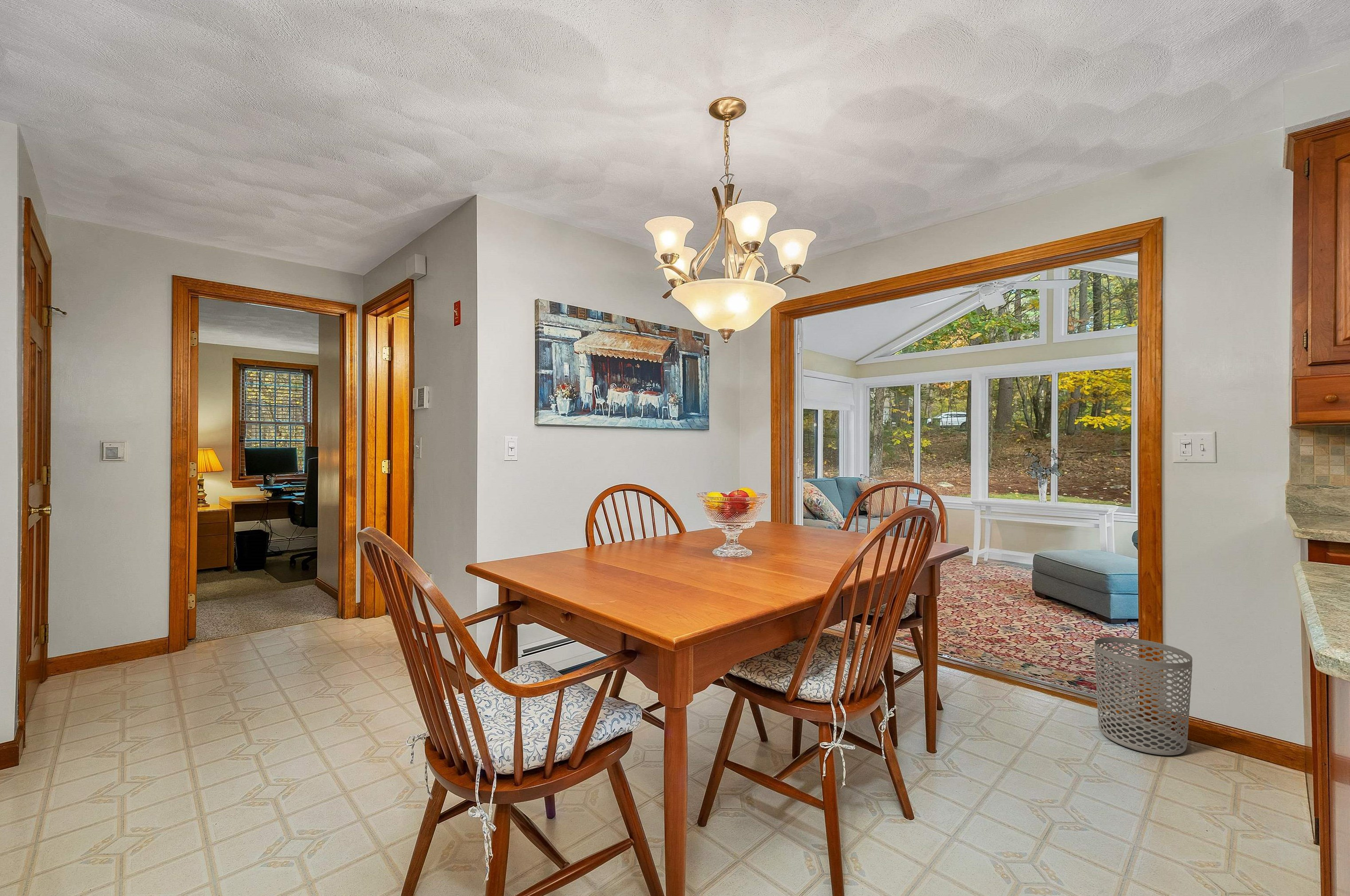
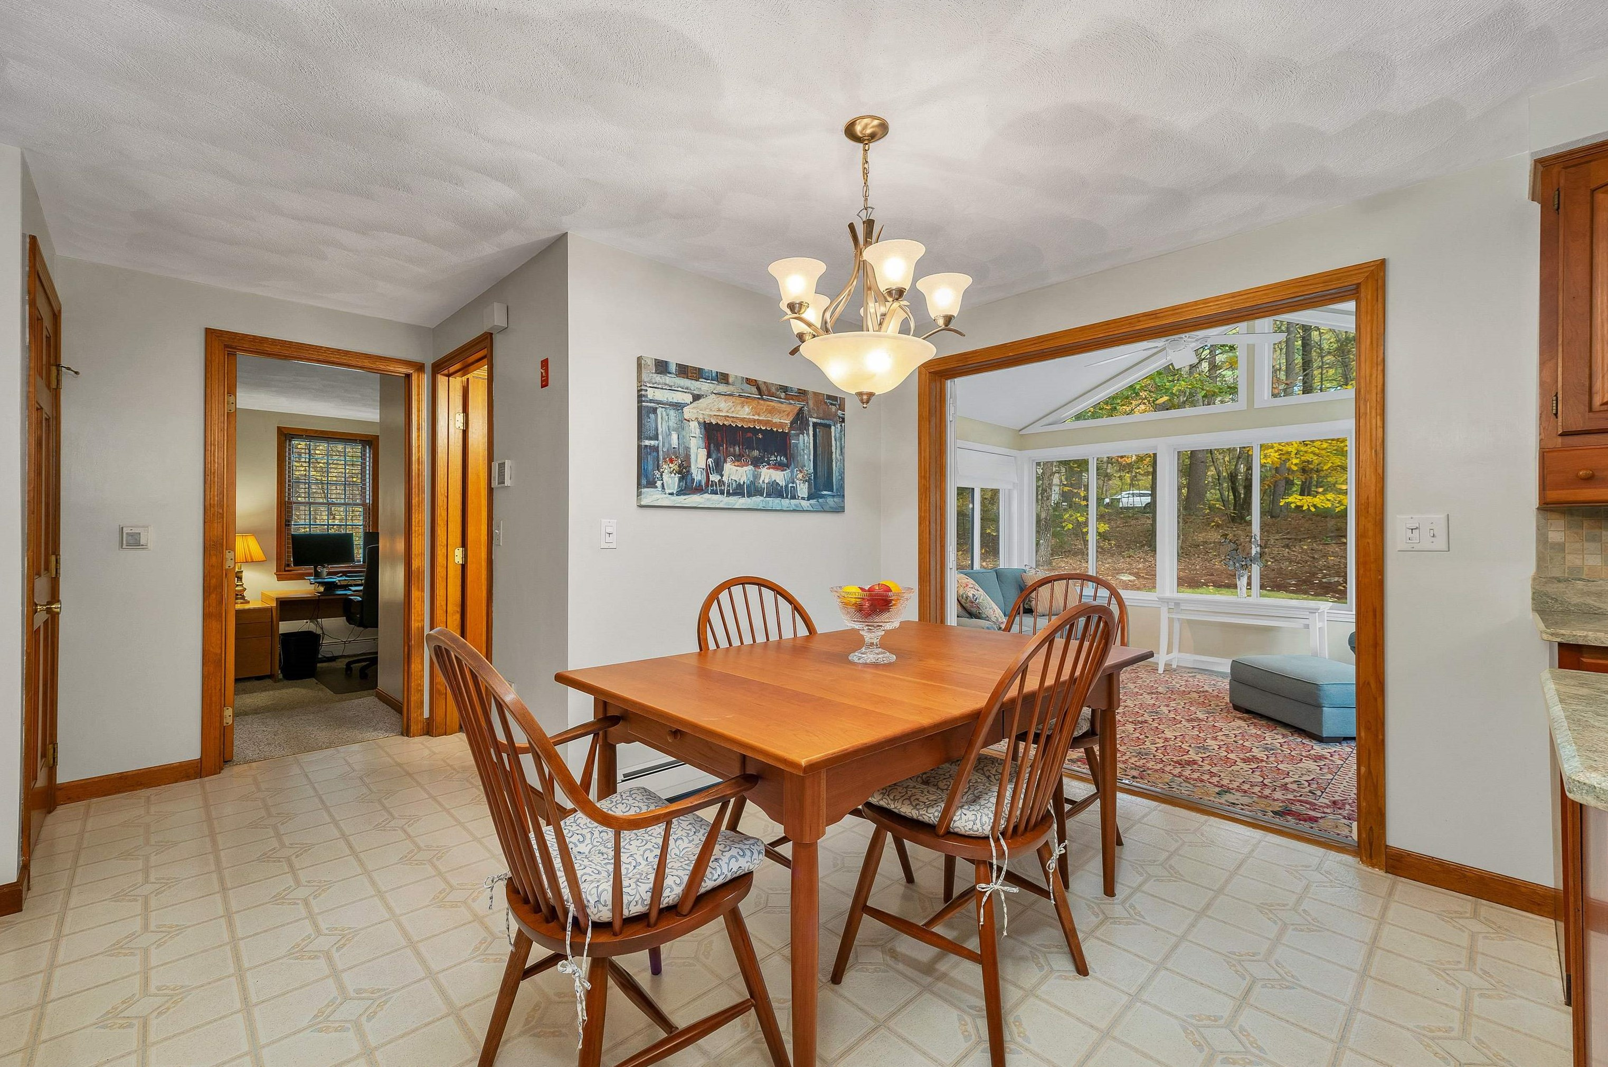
- waste bin (1141, 694)
